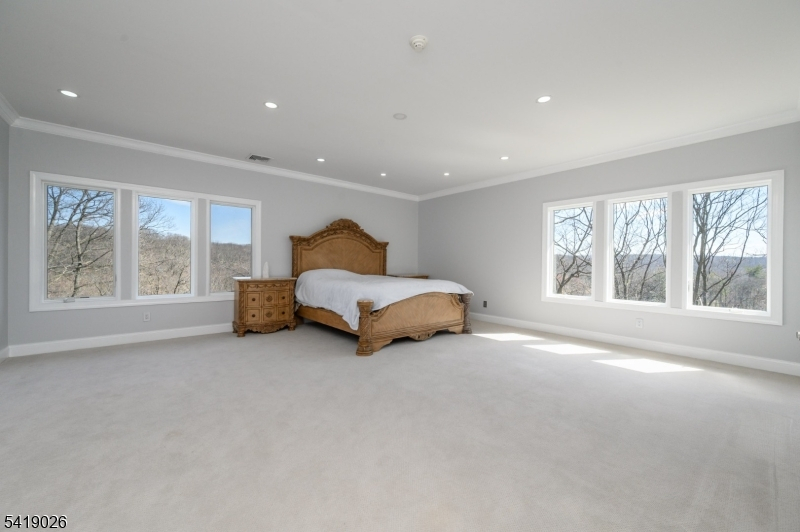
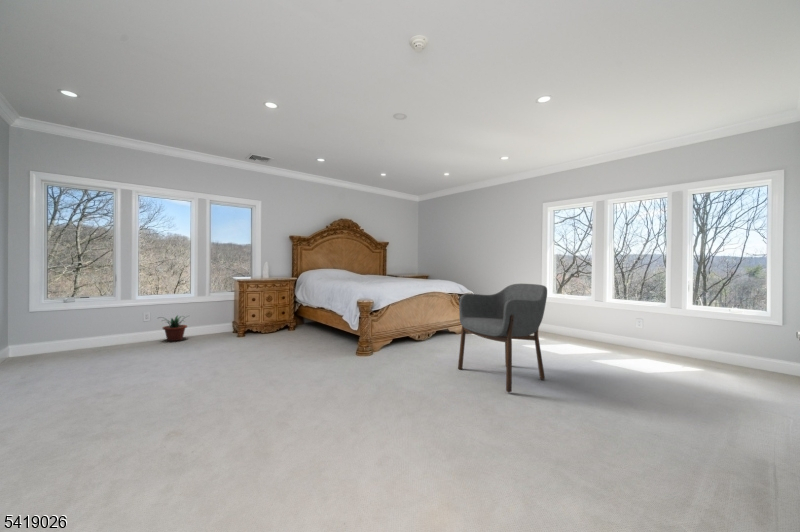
+ armchair (505, 330)
+ potted plant (173, 327)
